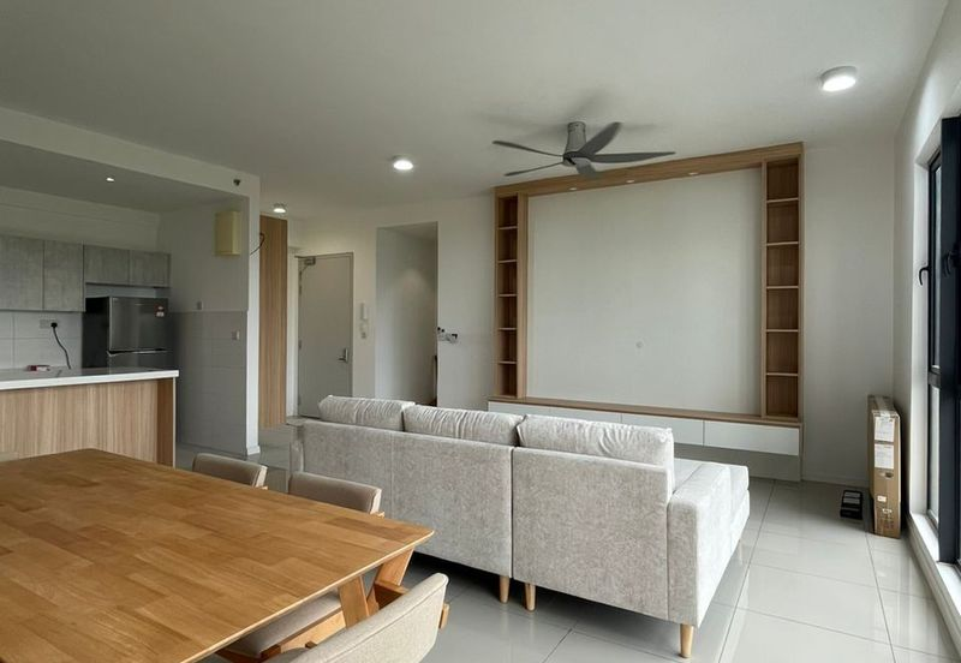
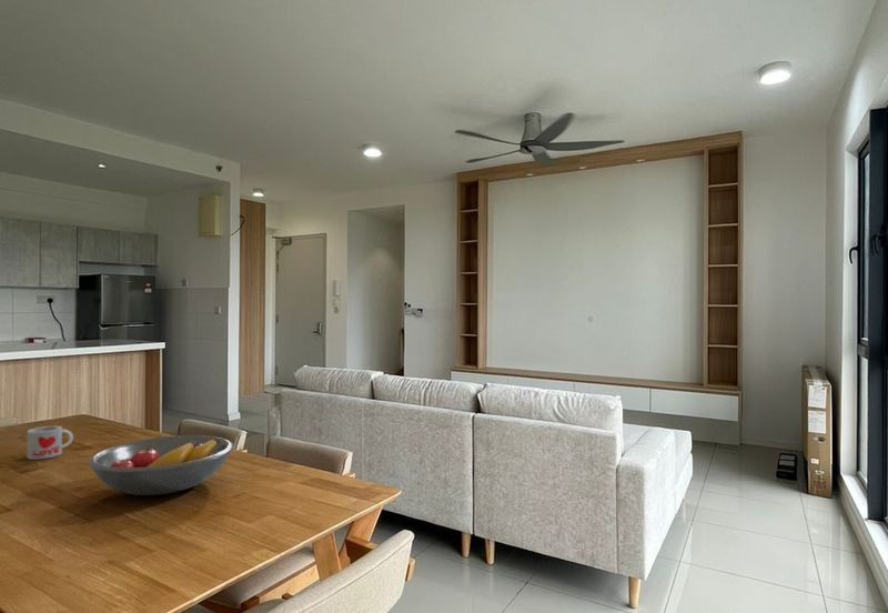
+ mug (50, 441)
+ fruit bowl (164, 463)
